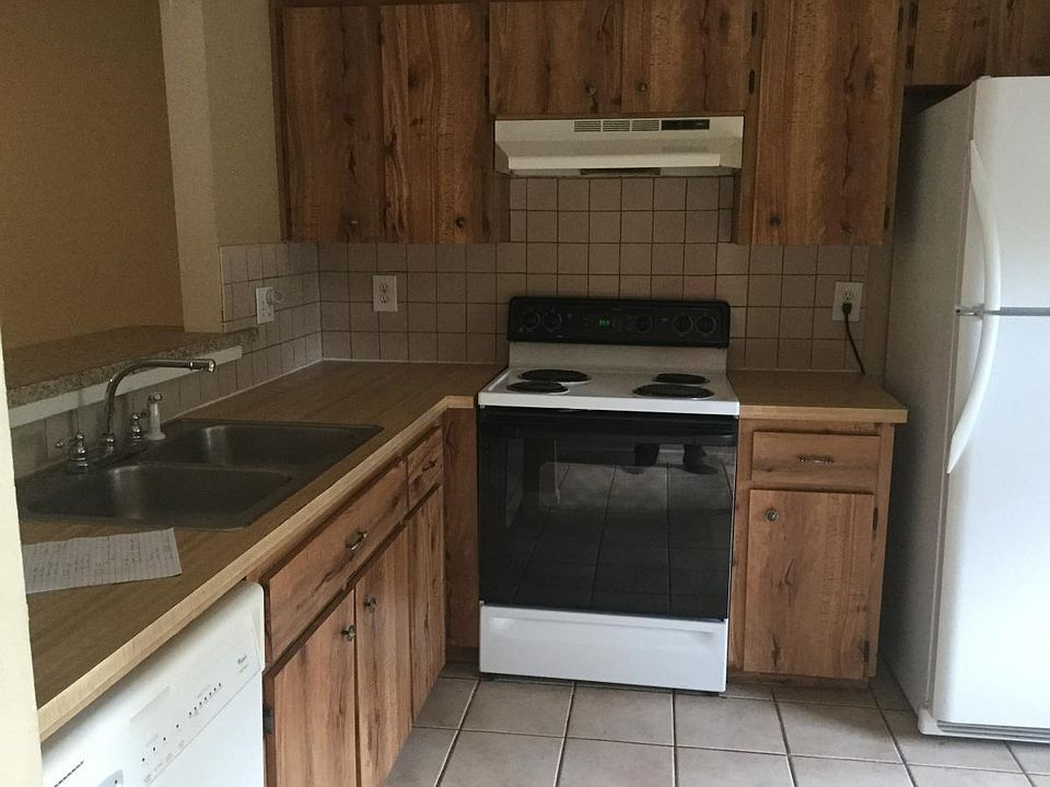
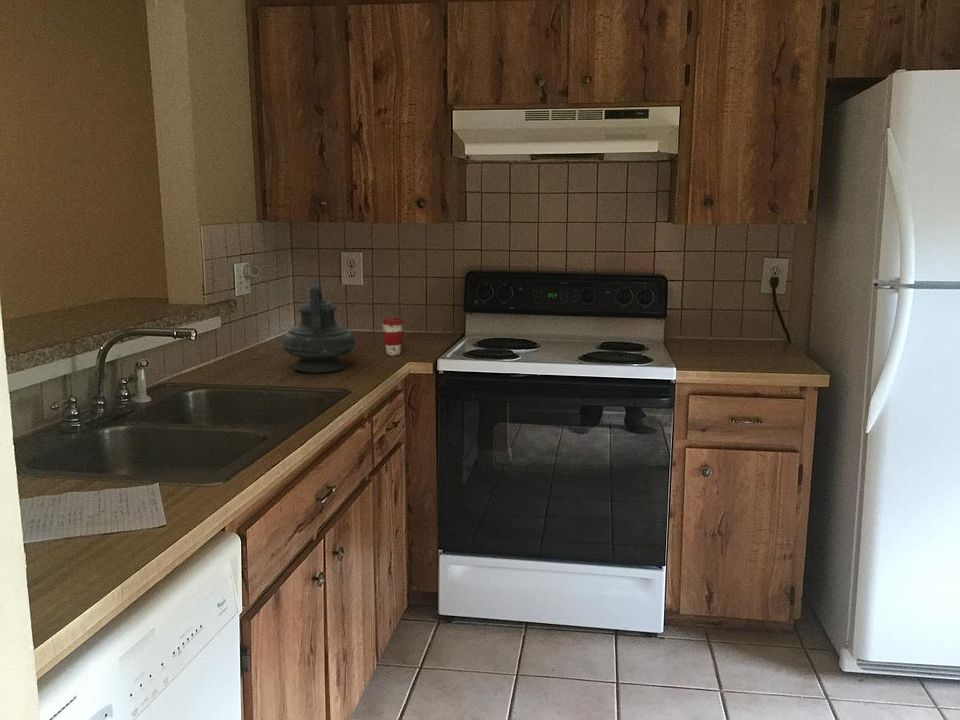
+ teapot (319, 323)
+ coffee cup (393, 336)
